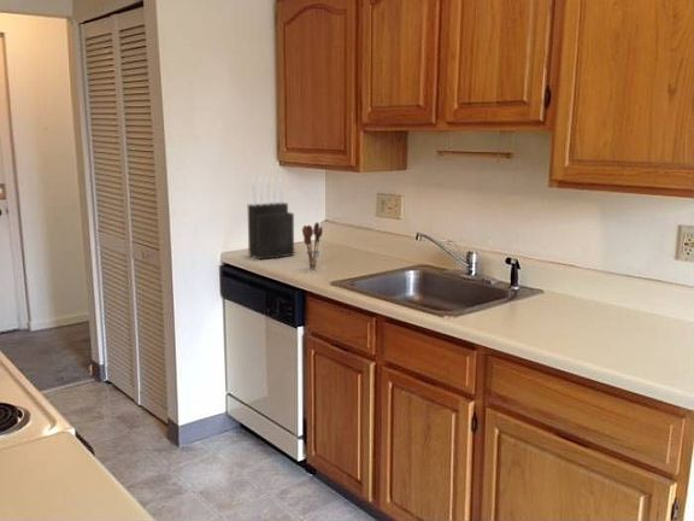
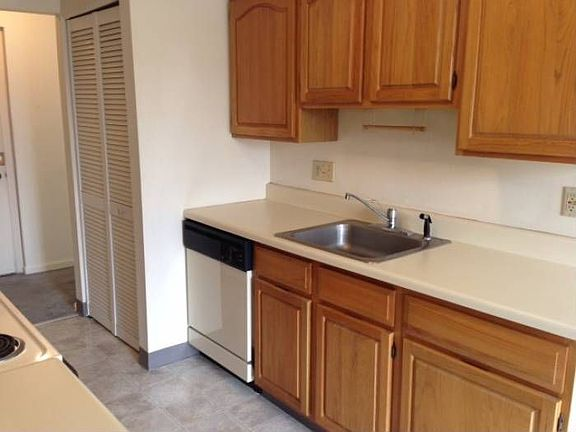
- utensil holder (310, 245)
- knife block (271, 217)
